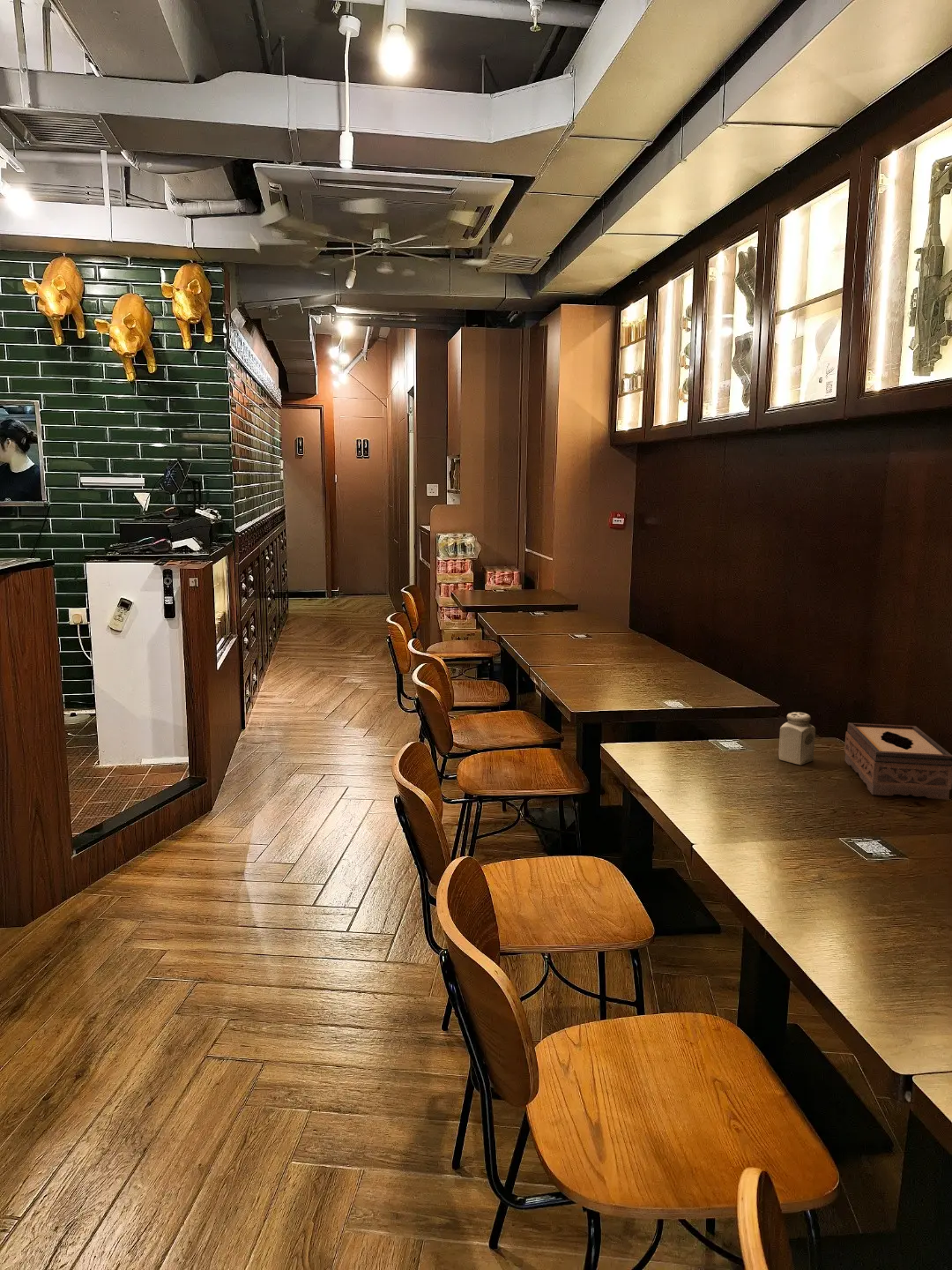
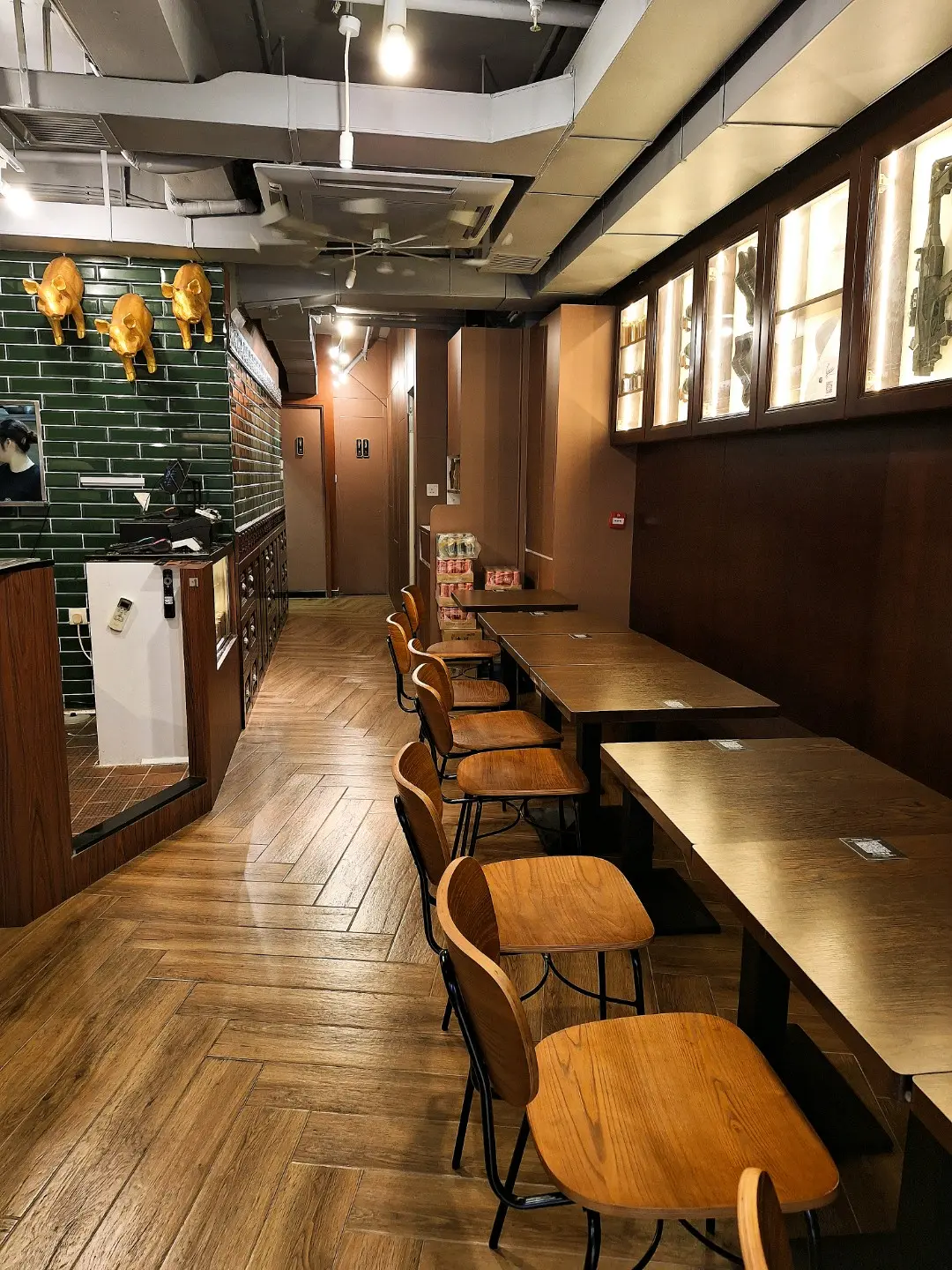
- tissue box (895, 758)
- salt shaker (797, 736)
